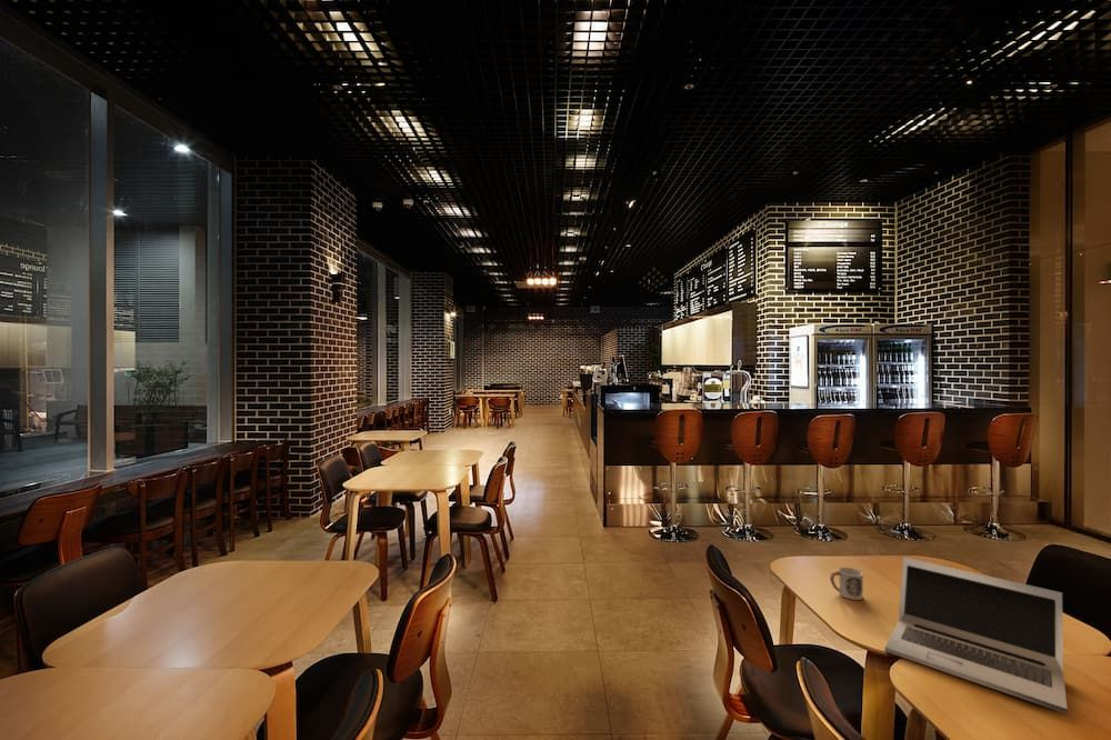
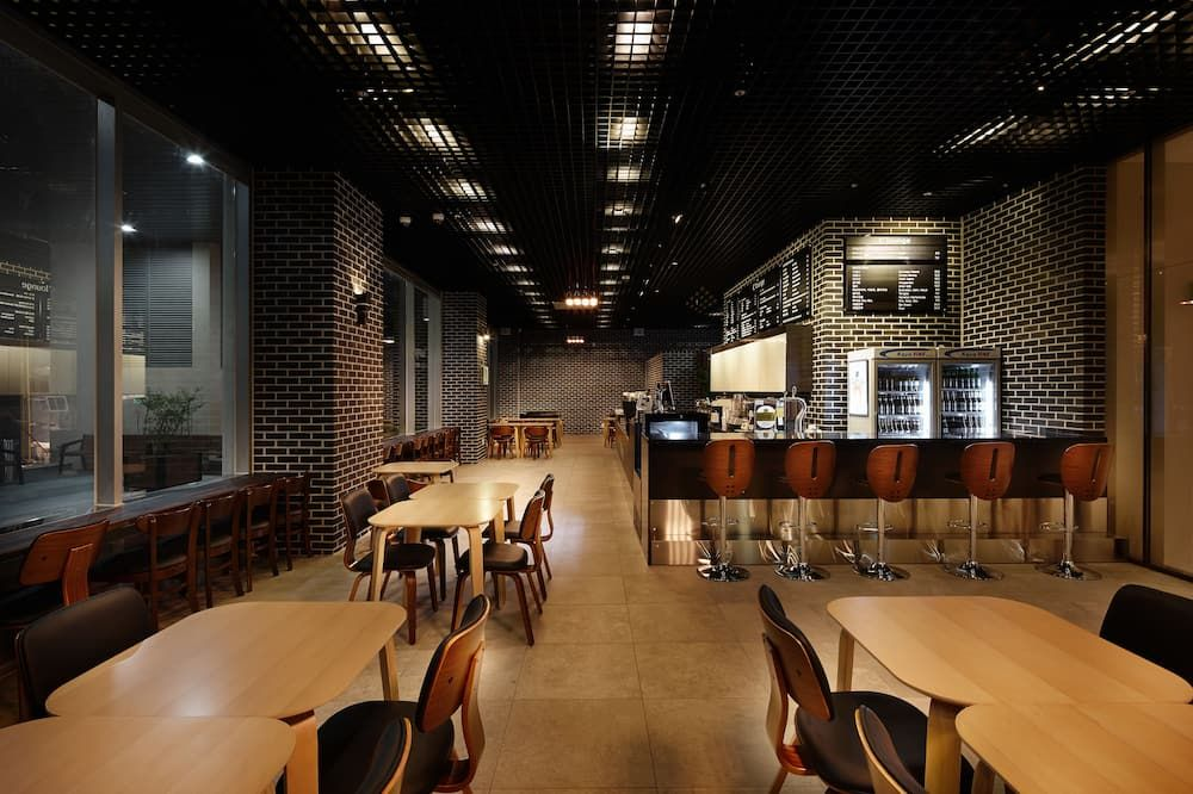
- cup (845, 582)
- laptop (971, 622)
